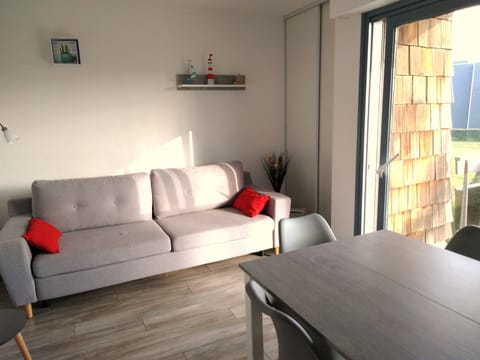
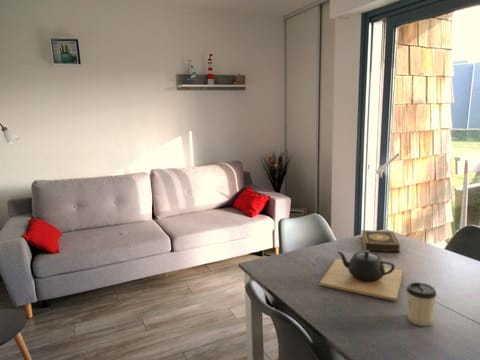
+ cup (420, 304)
+ book (379, 240)
+ teapot (362, 264)
